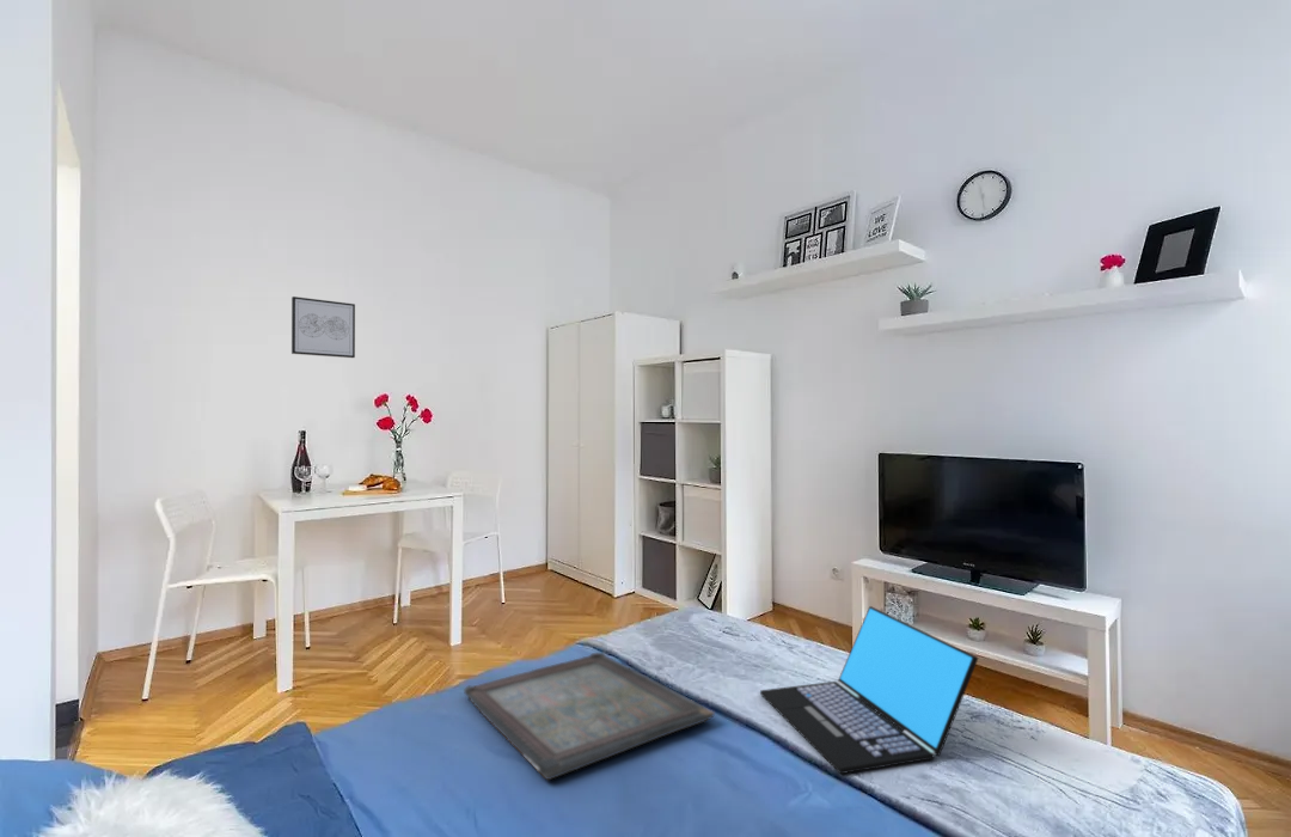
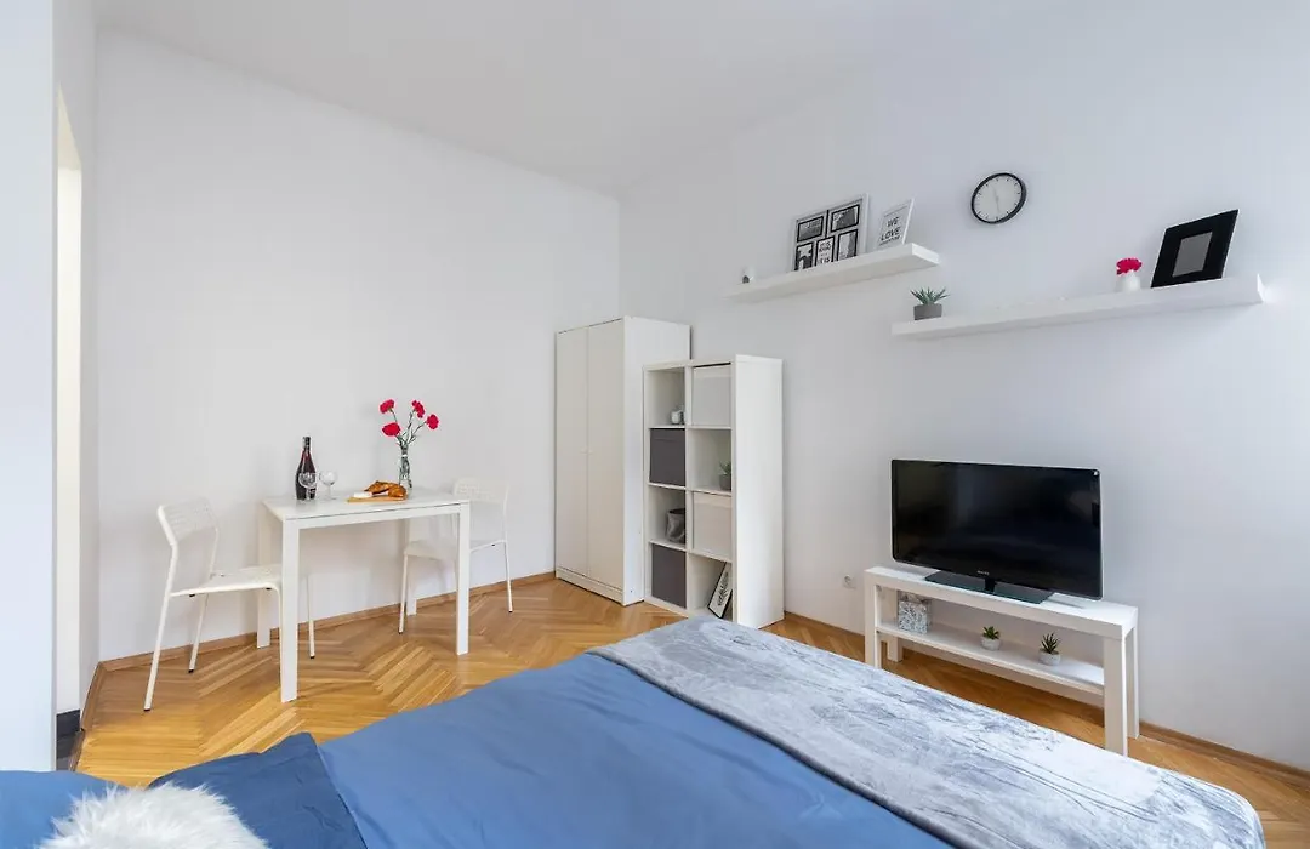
- serving tray (582, 702)
- wall art (324, 328)
- laptop (858, 677)
